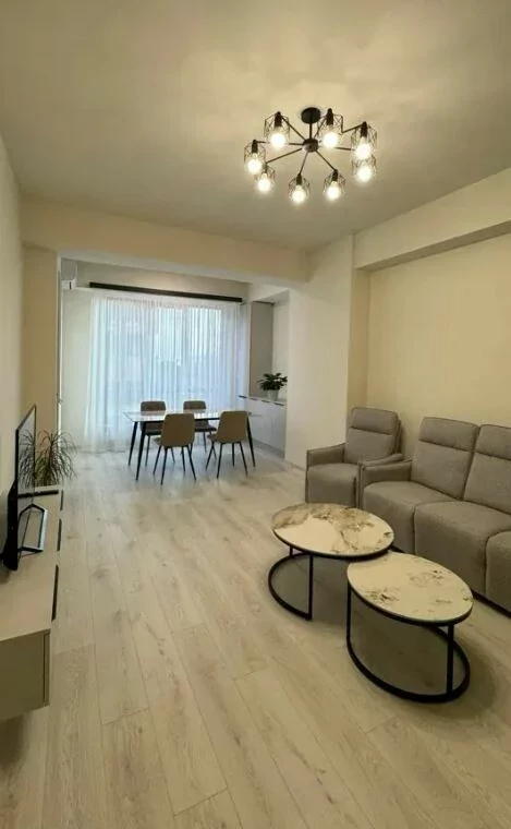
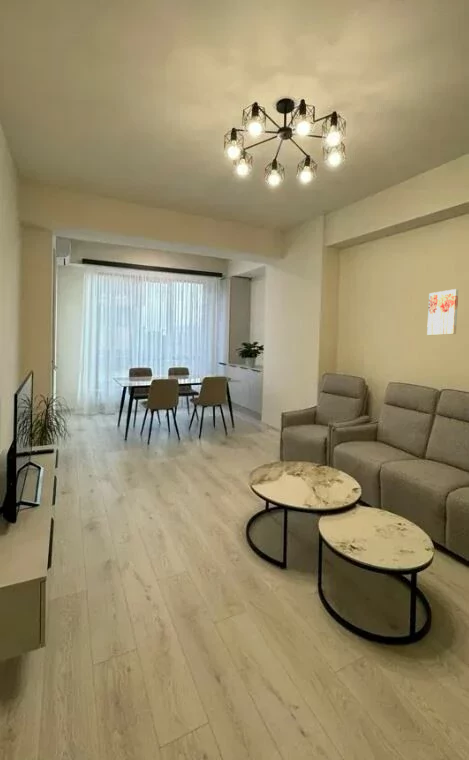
+ wall art (442, 313)
